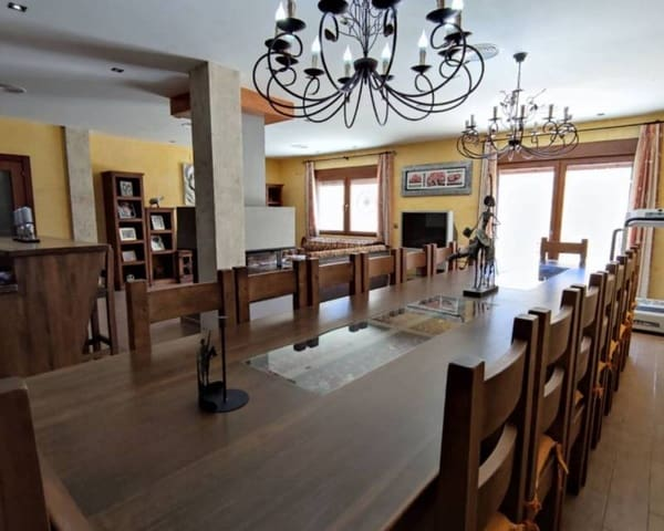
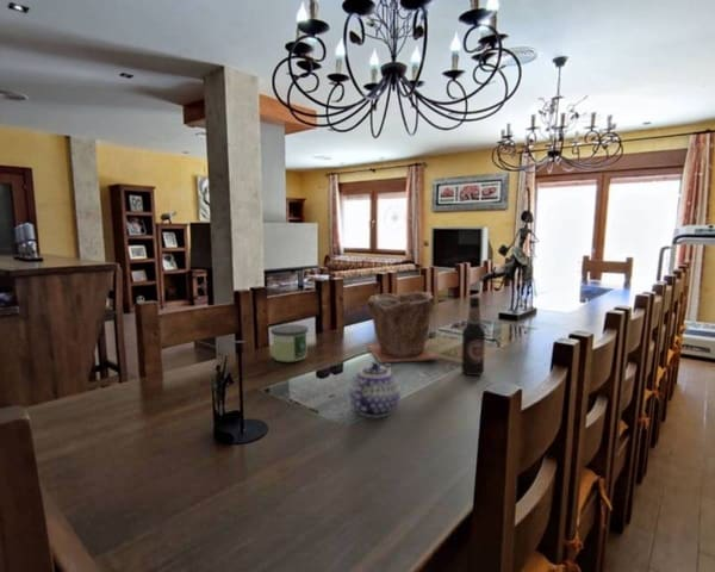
+ plant pot (400, 323)
+ teapot (374, 386)
+ candle (290, 343)
+ bottle (473, 335)
